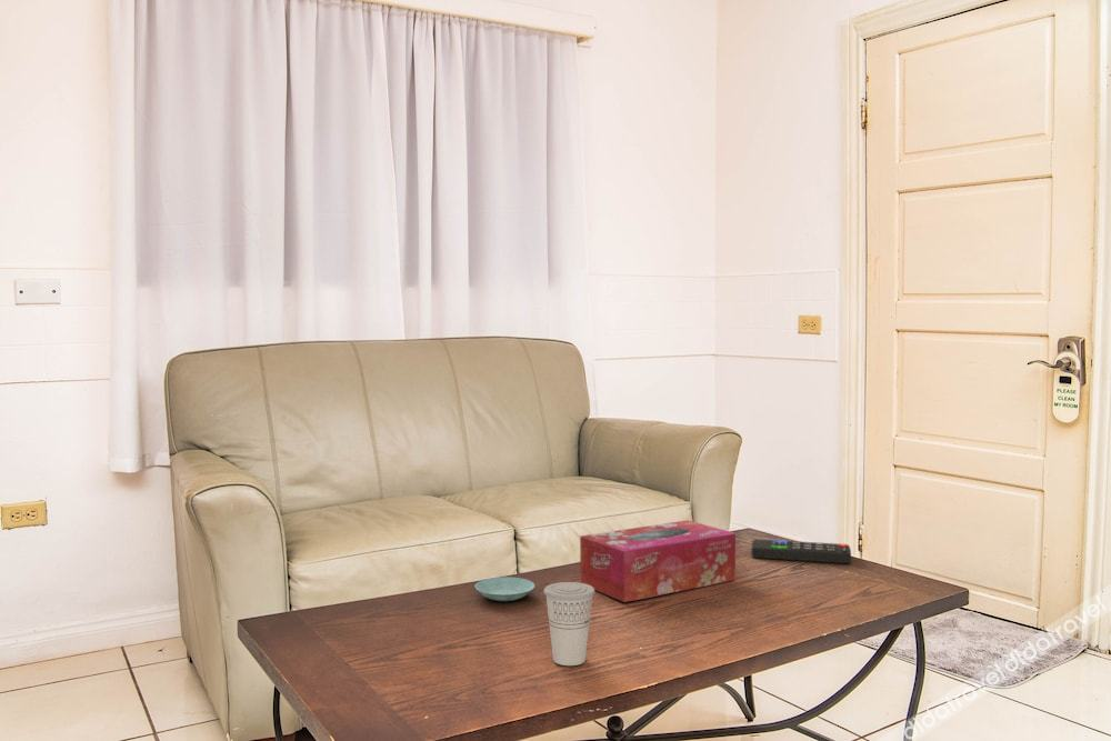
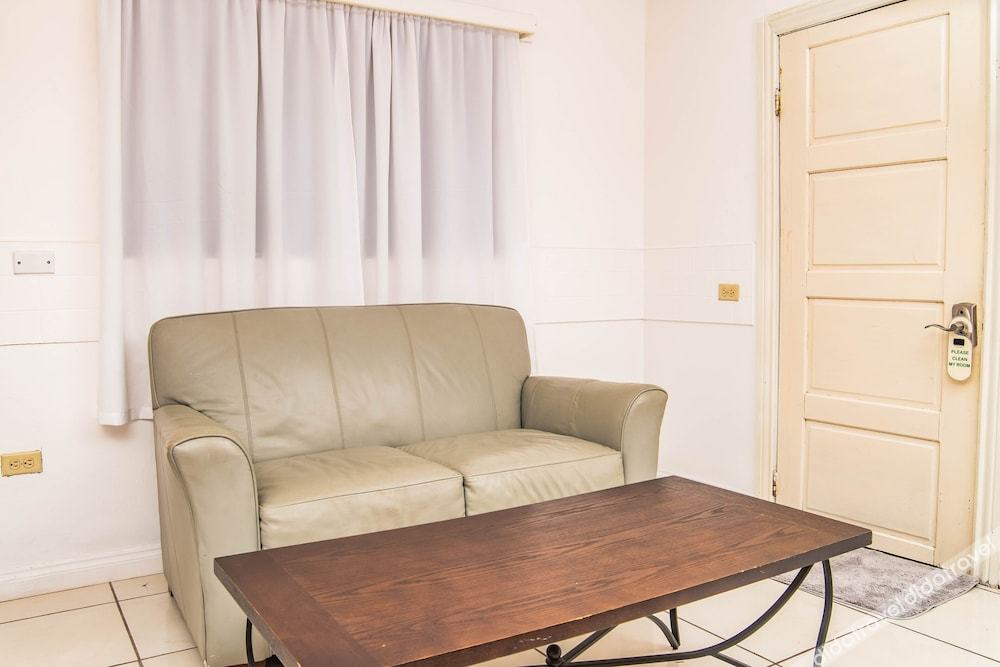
- saucer (504, 590)
- remote control (800, 550)
- cup (569, 623)
- tissue box (658, 558)
